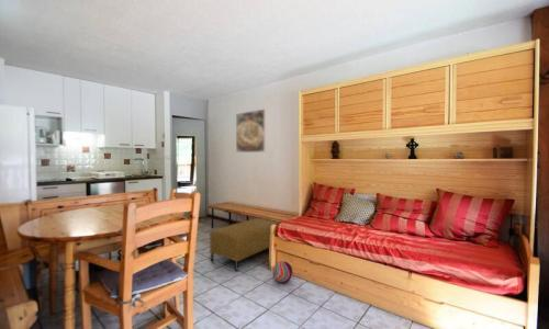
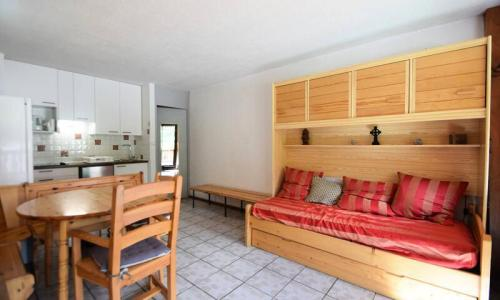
- decorative ball (282, 271)
- ottoman (248, 239)
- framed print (249, 132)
